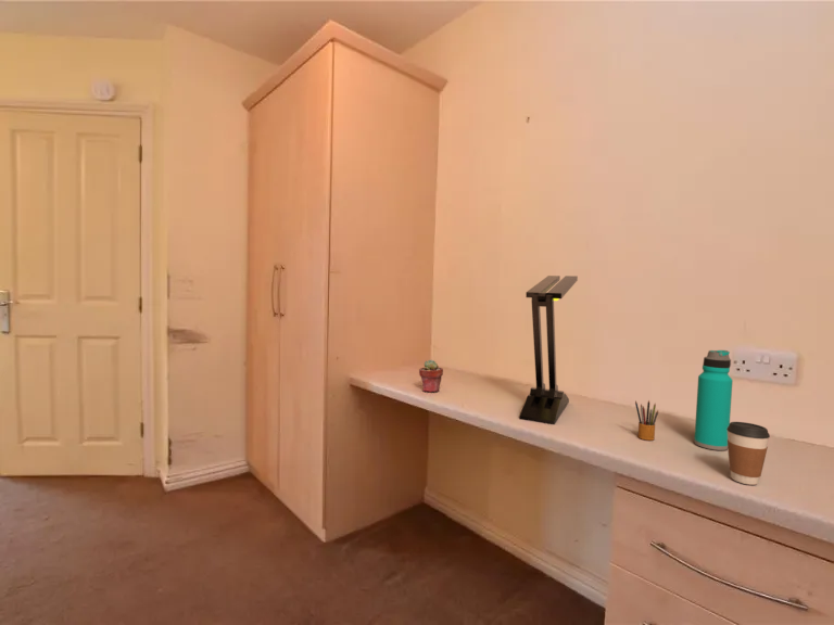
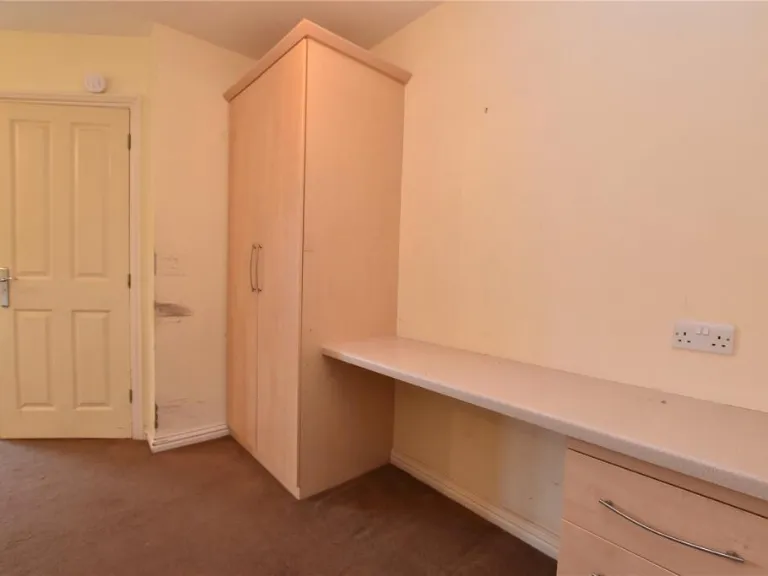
- pencil box (646, 419)
- desk lamp (551, 341)
- potted succulent (430, 374)
- water bottle (713, 398)
- coffee cup (746, 452)
